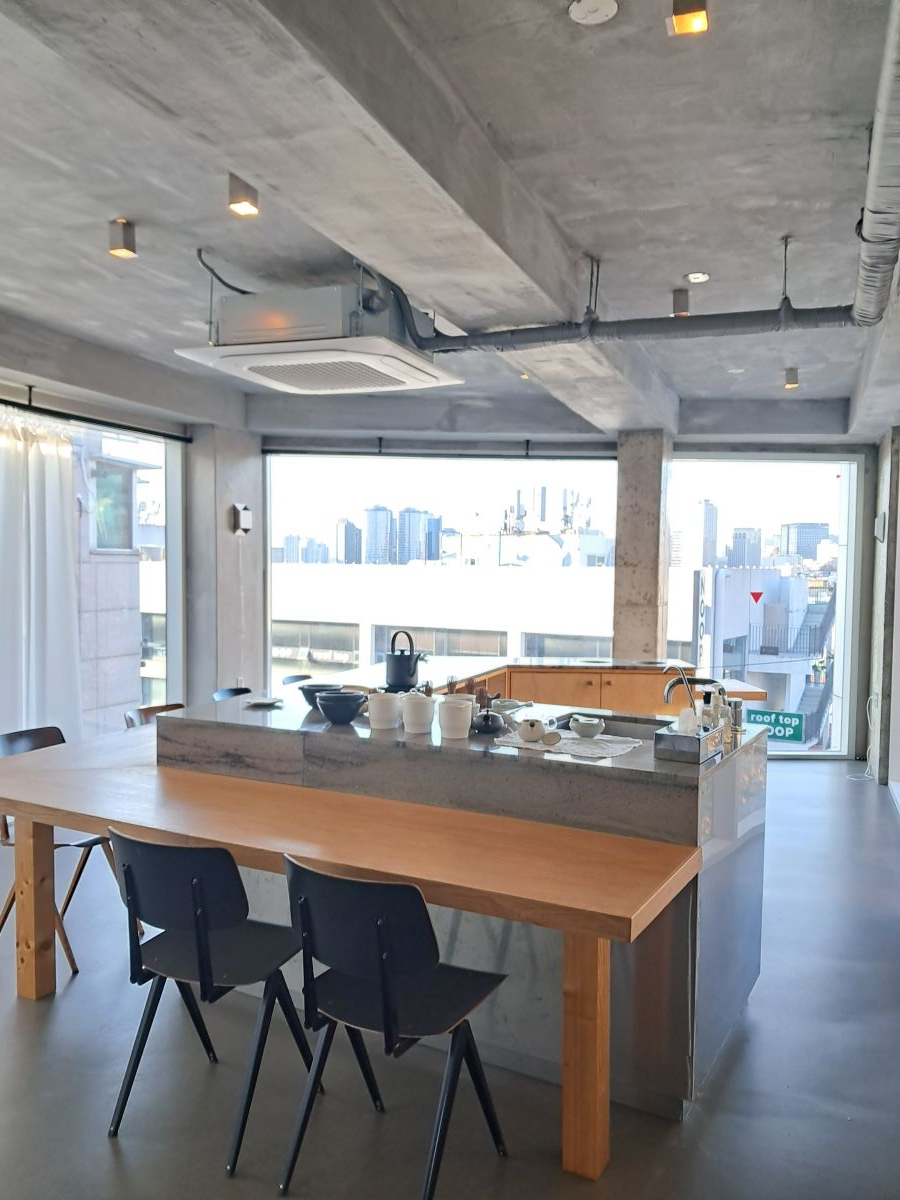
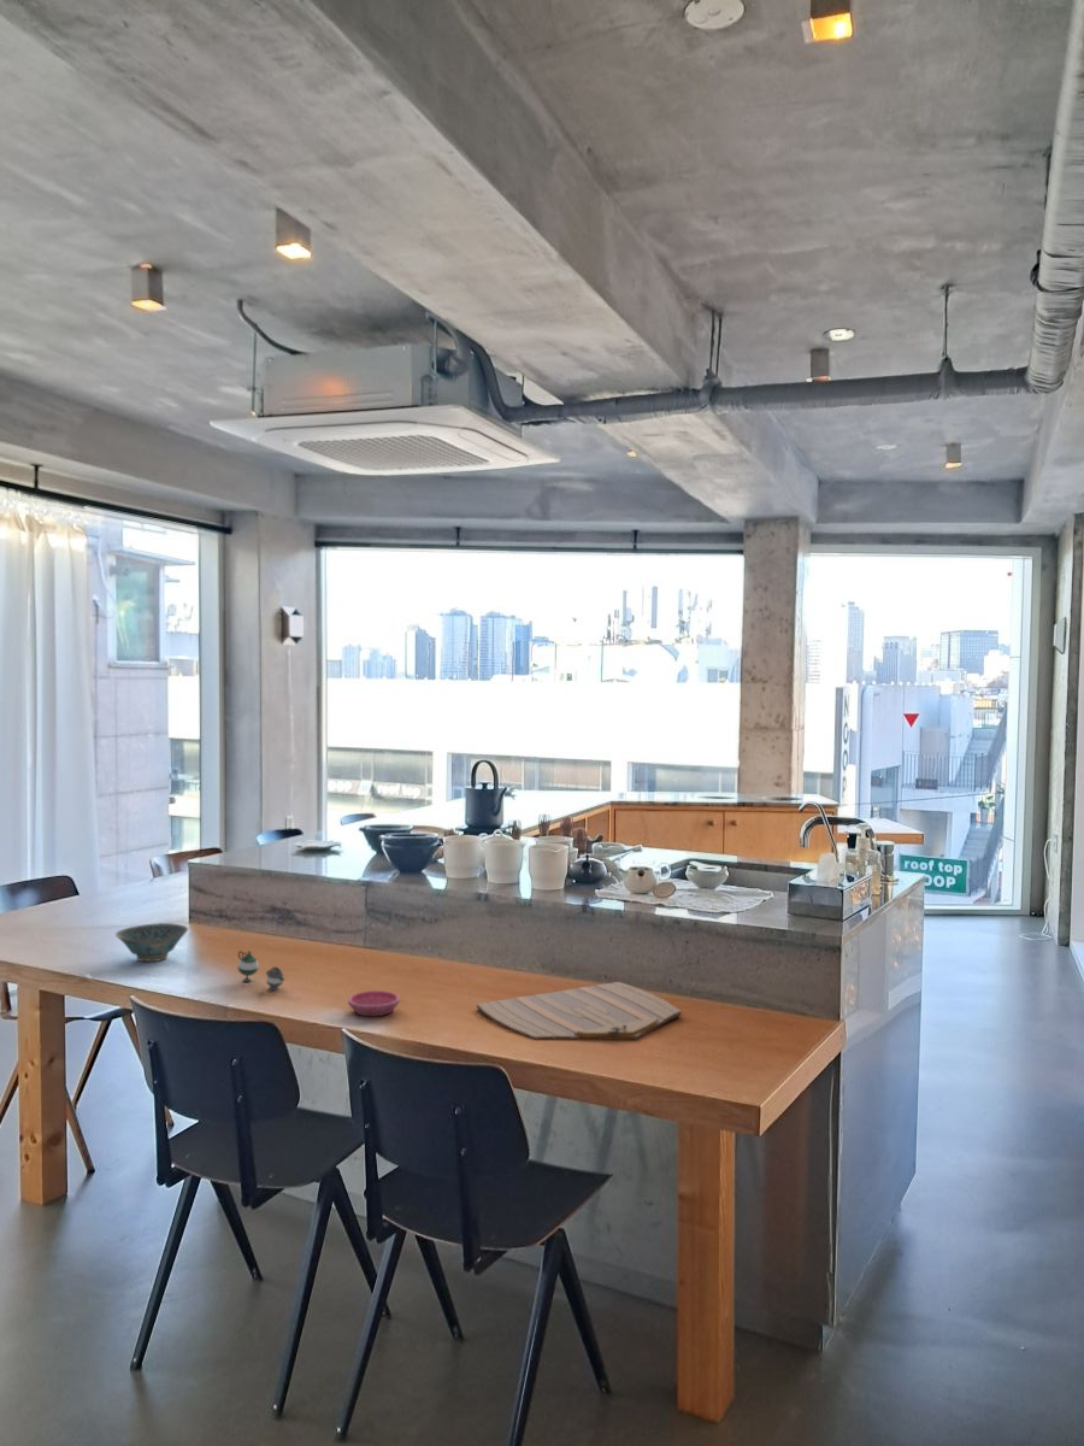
+ teapot (258, 966)
+ saucer (373, 1004)
+ ceramic bowl (152, 944)
+ cutting board (590, 1012)
